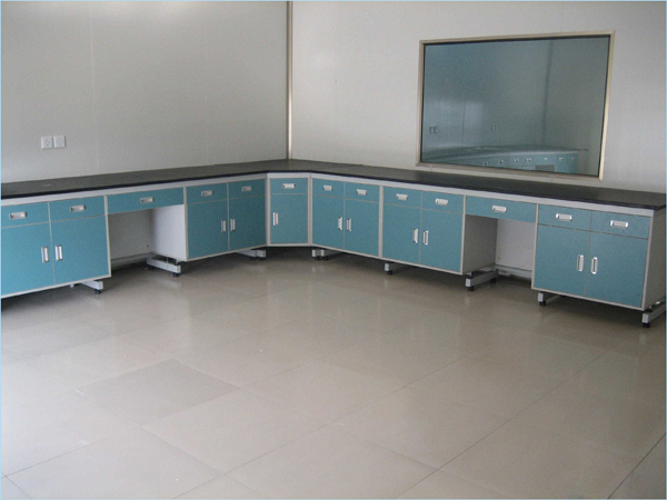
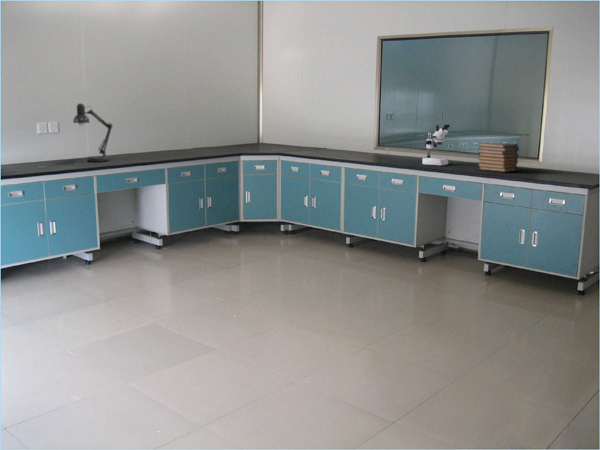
+ desk lamp (89, 122)
+ book stack (497, 156)
+ microscope (437, 144)
